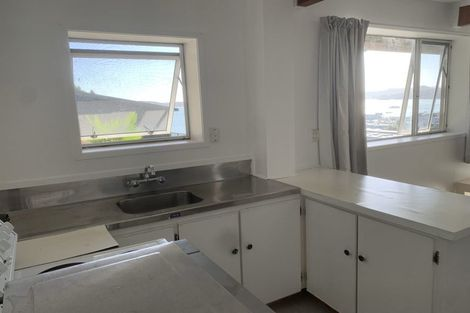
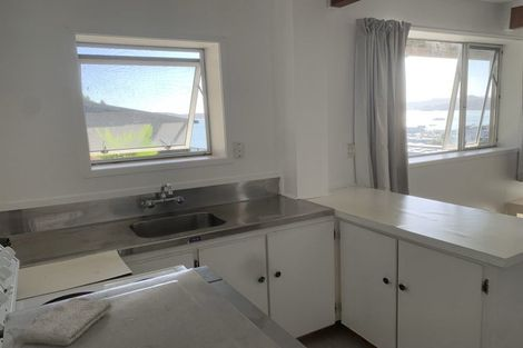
+ washcloth (70, 318)
